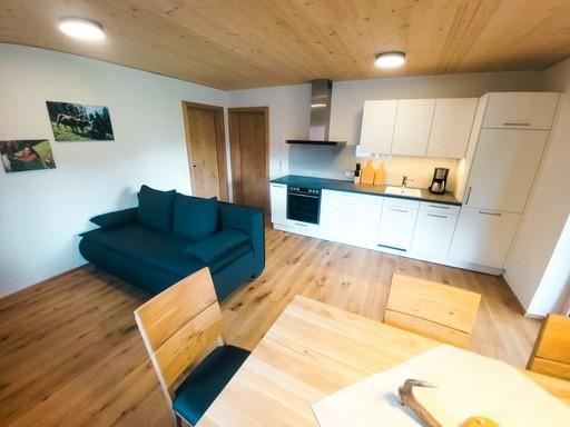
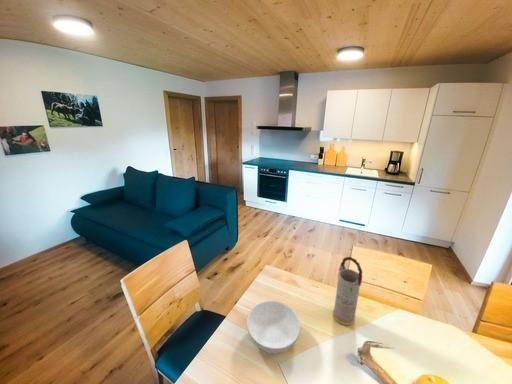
+ serving bowl (272, 328)
+ vase (347, 289)
